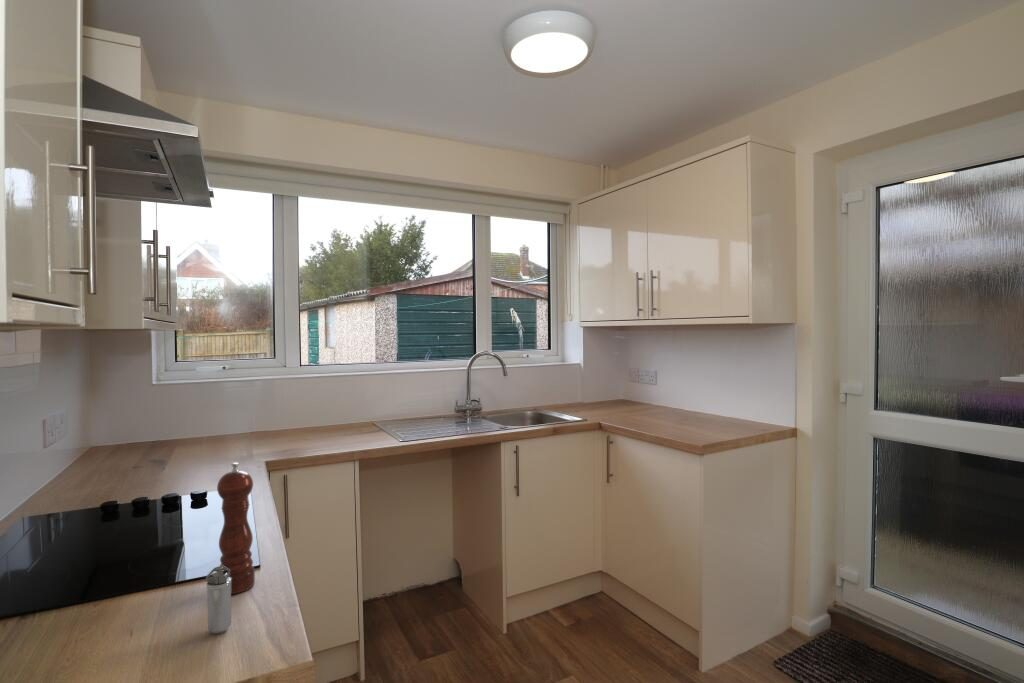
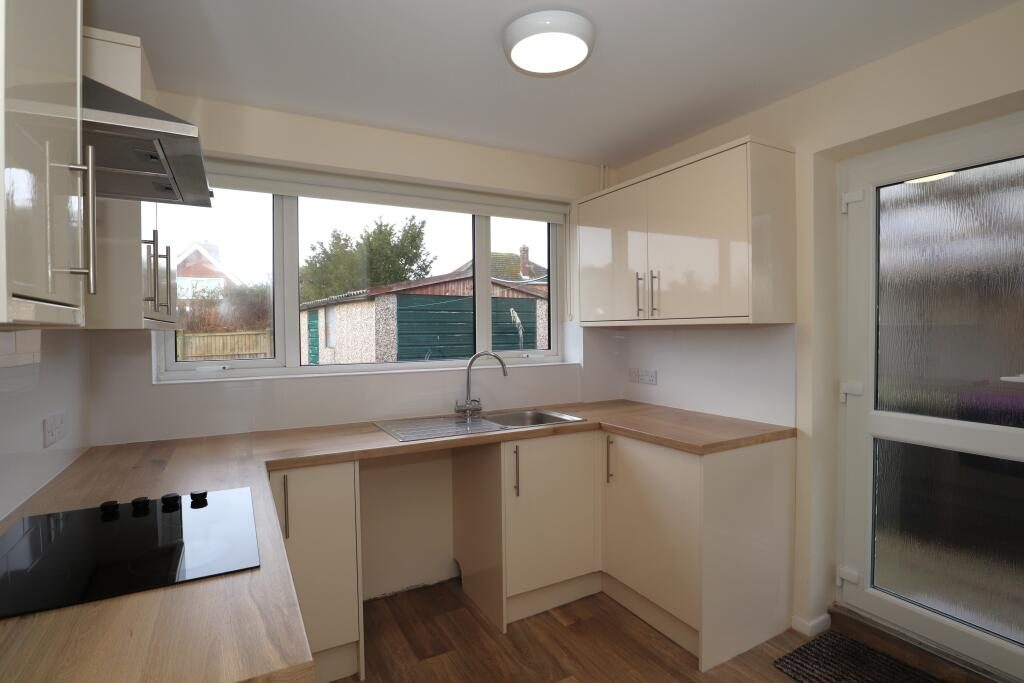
- shaker (219, 598)
- pepper mill (235, 524)
